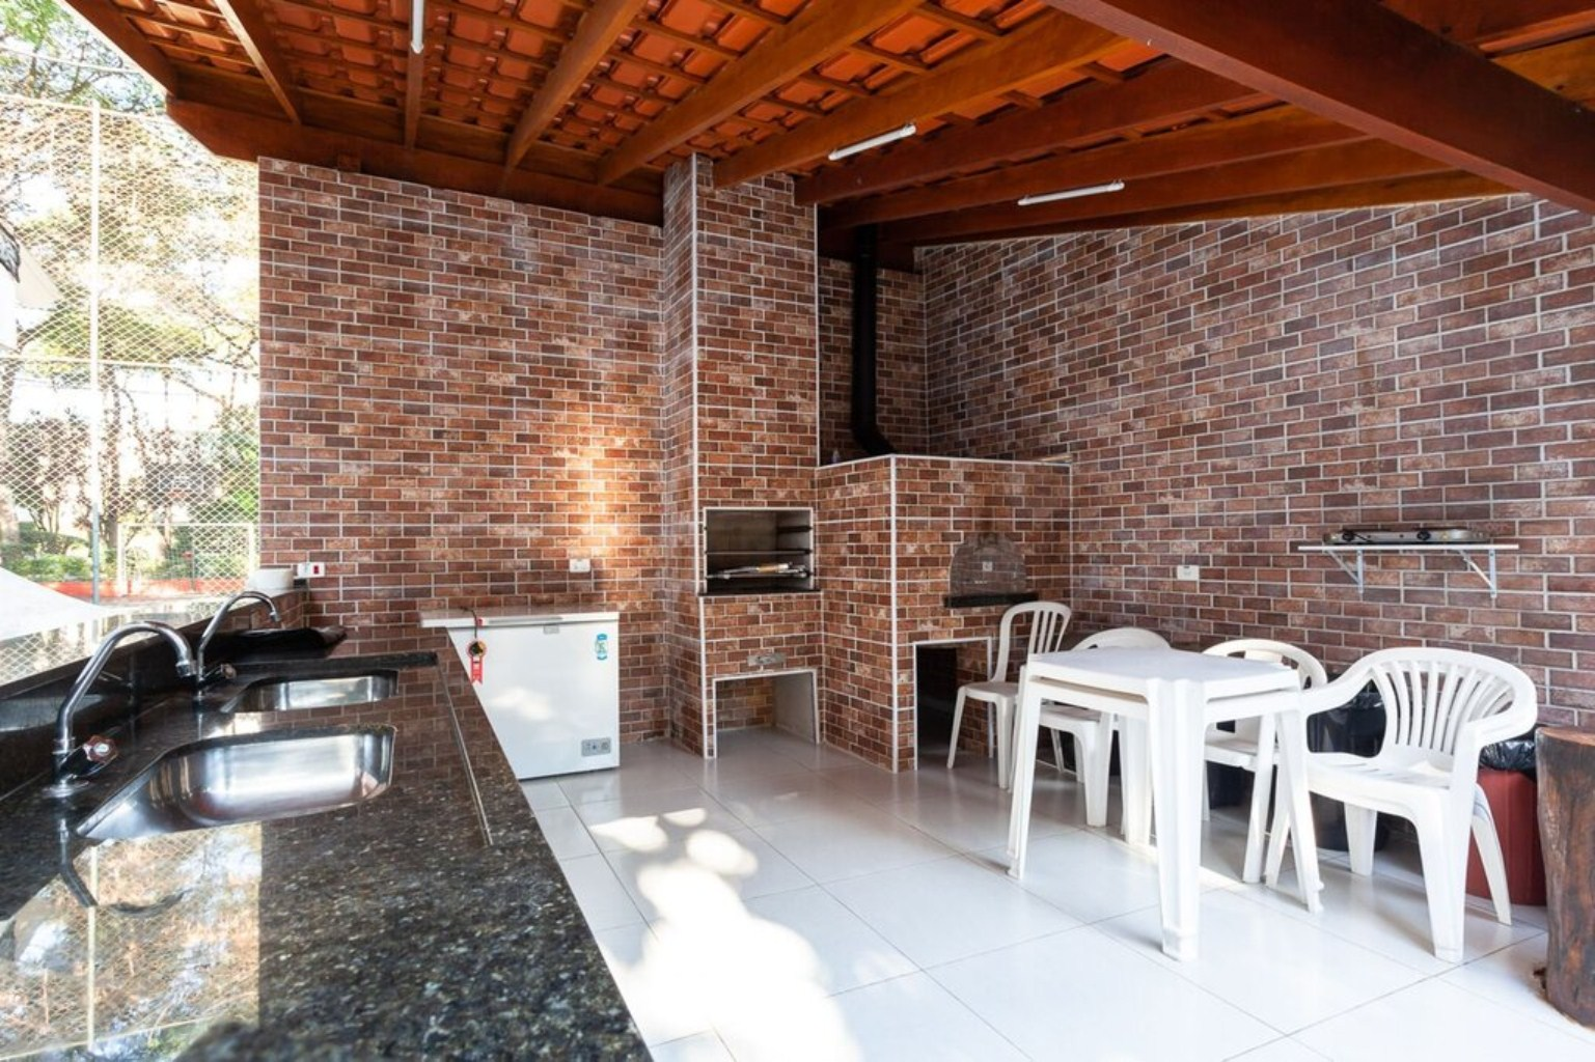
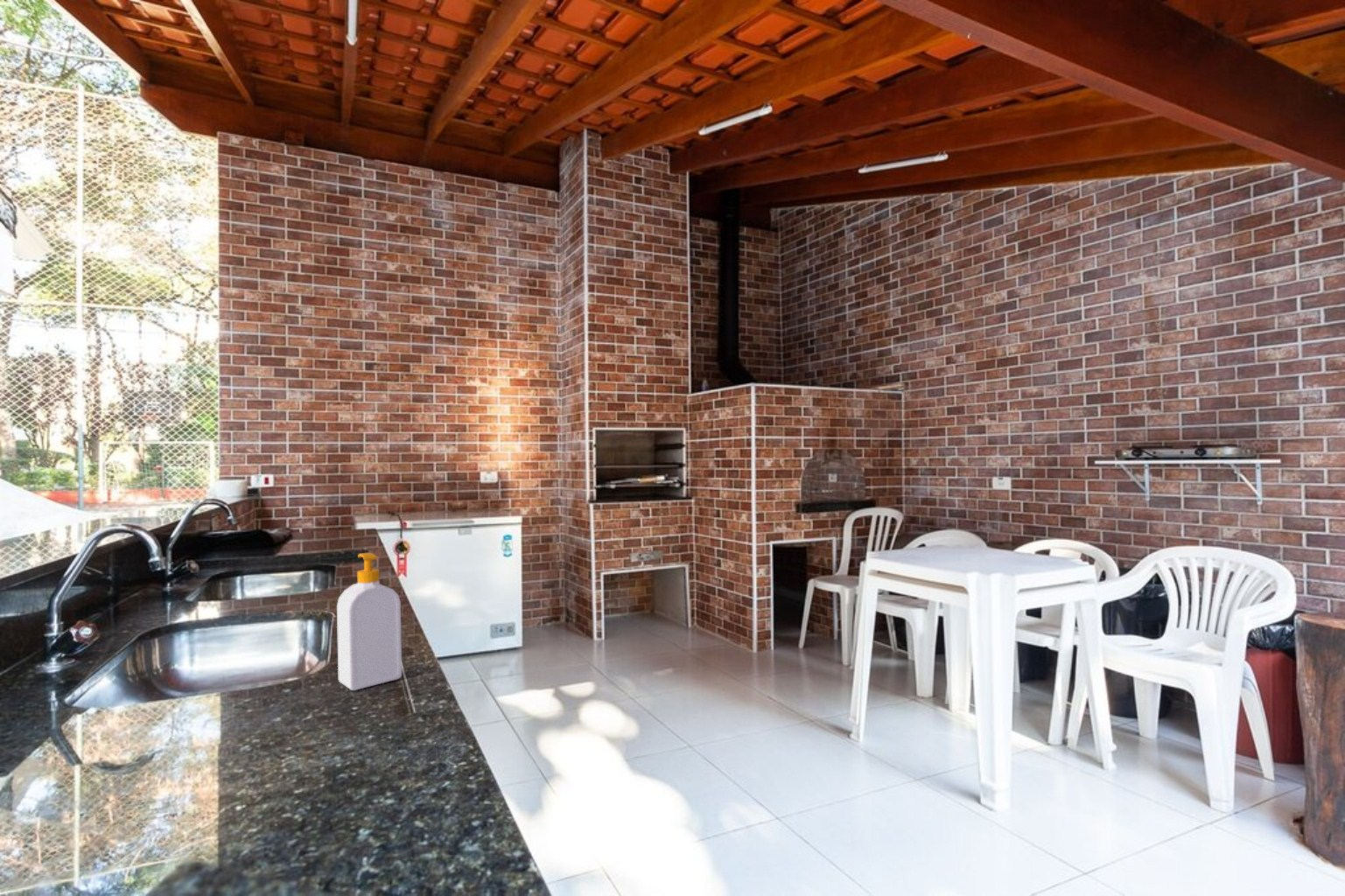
+ soap bottle (368, 617)
